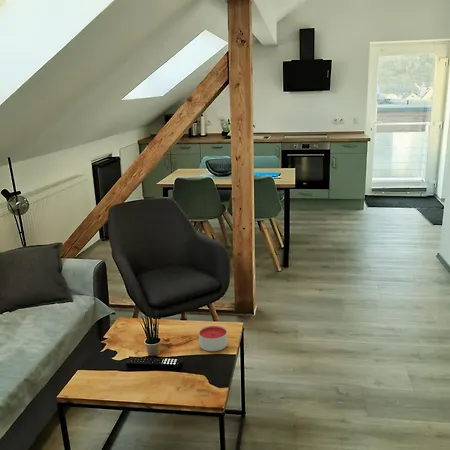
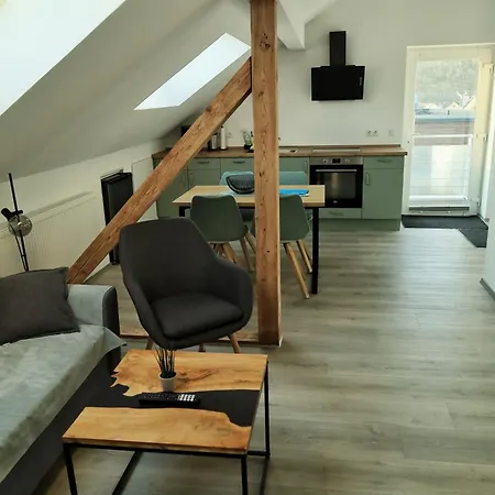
- candle (213, 337)
